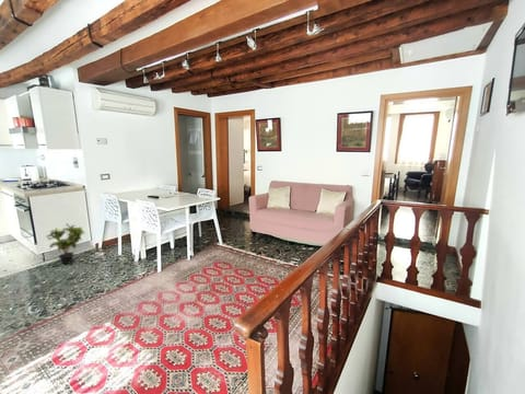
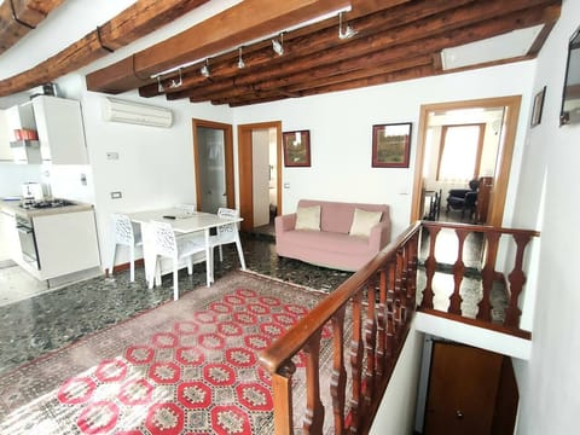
- potted plant (67, 243)
